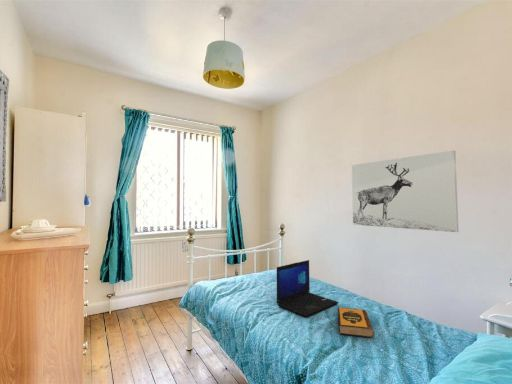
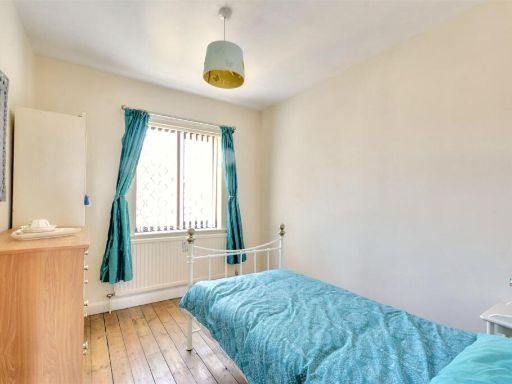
- laptop (307, 285)
- wall art (396, 193)
- hardback book (354, 321)
